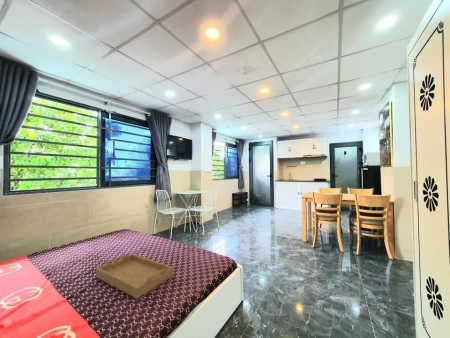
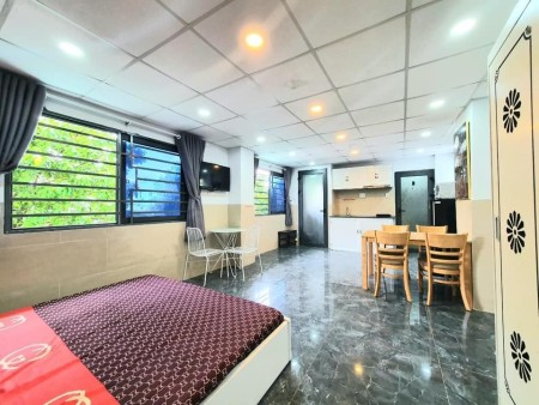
- serving tray (134, 270)
